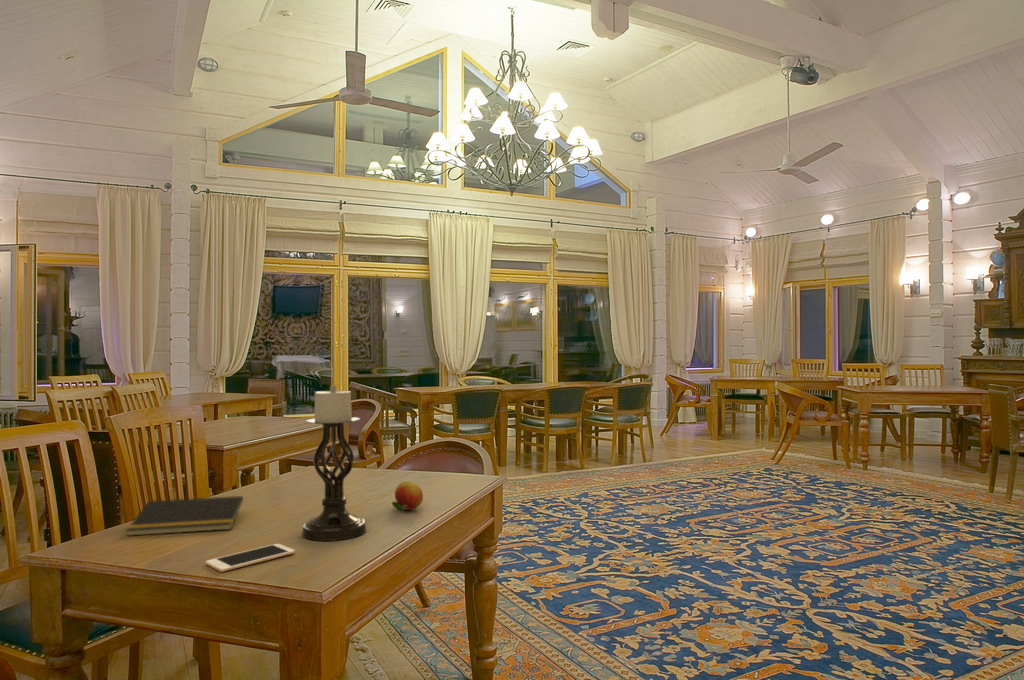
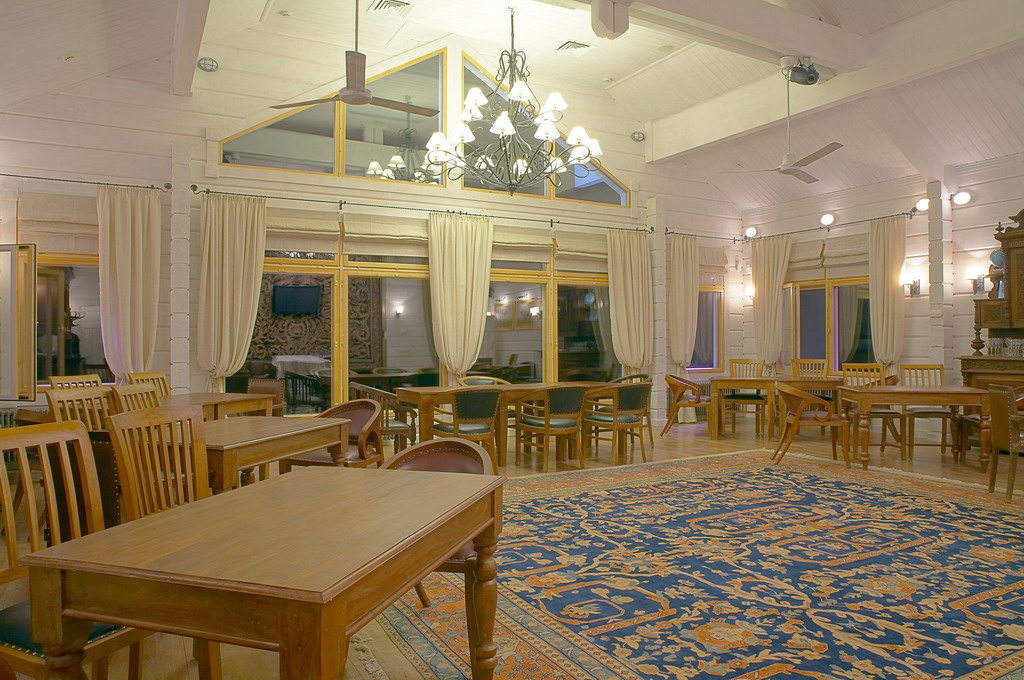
- fruit (408, 495)
- notepad (188, 514)
- cell phone (251, 556)
- candle holder (334, 458)
